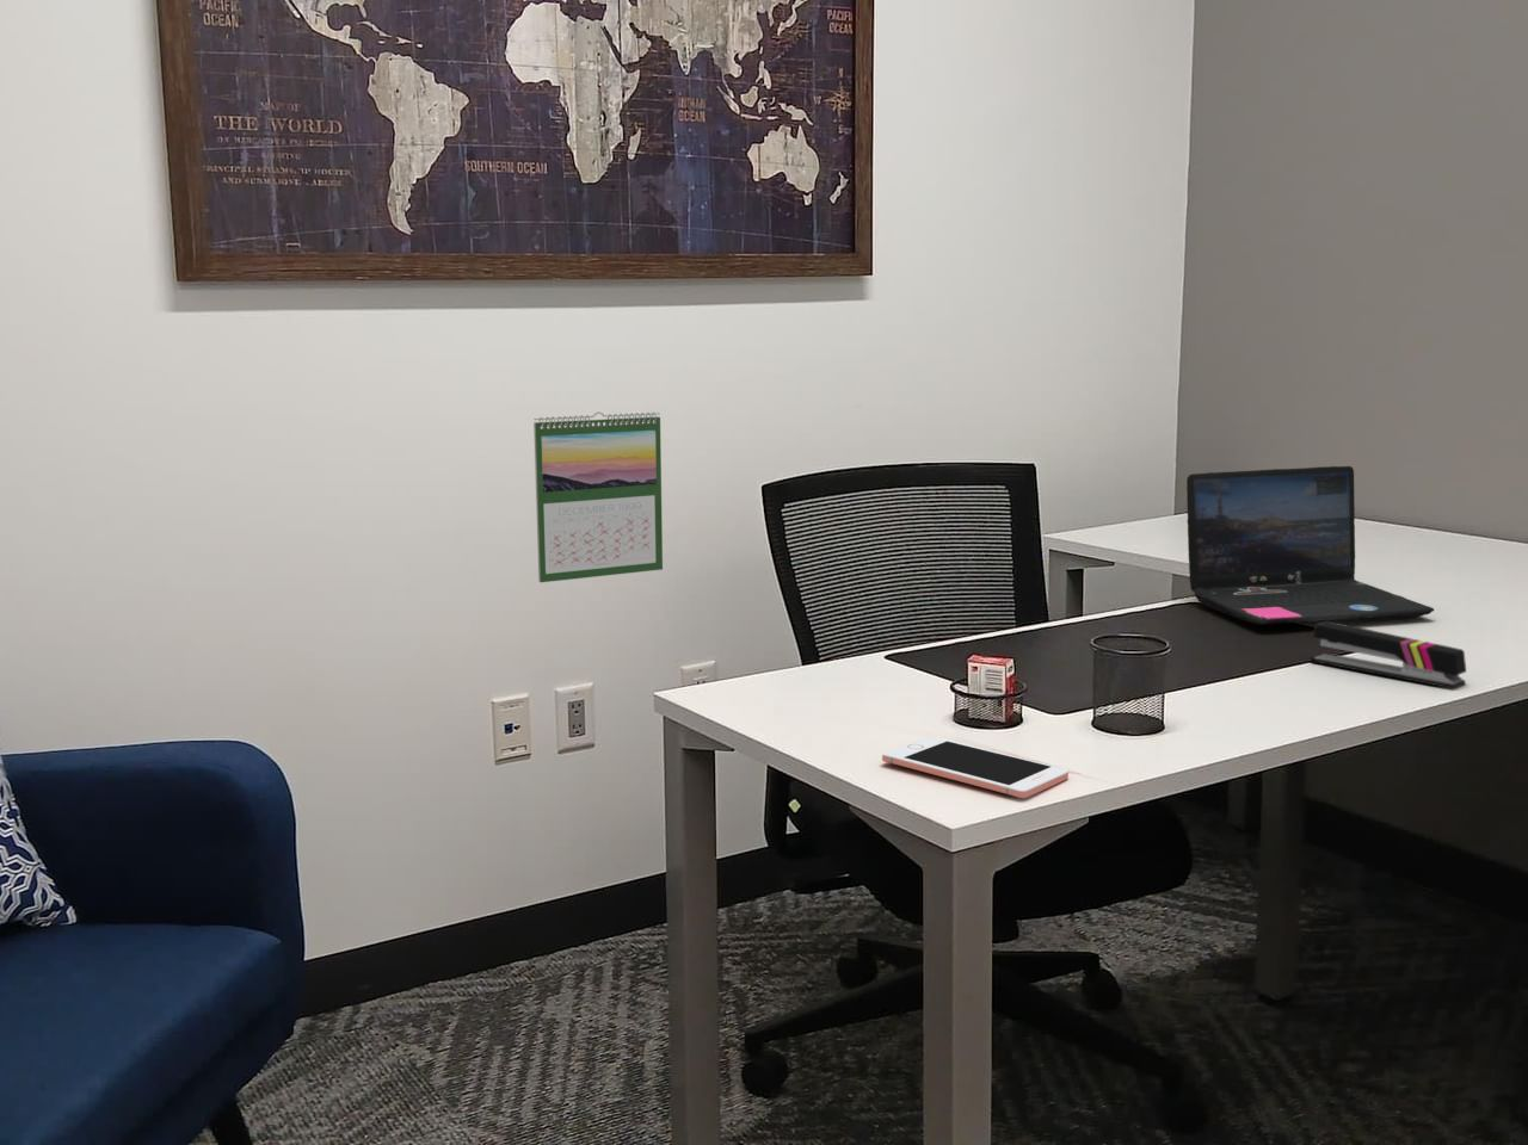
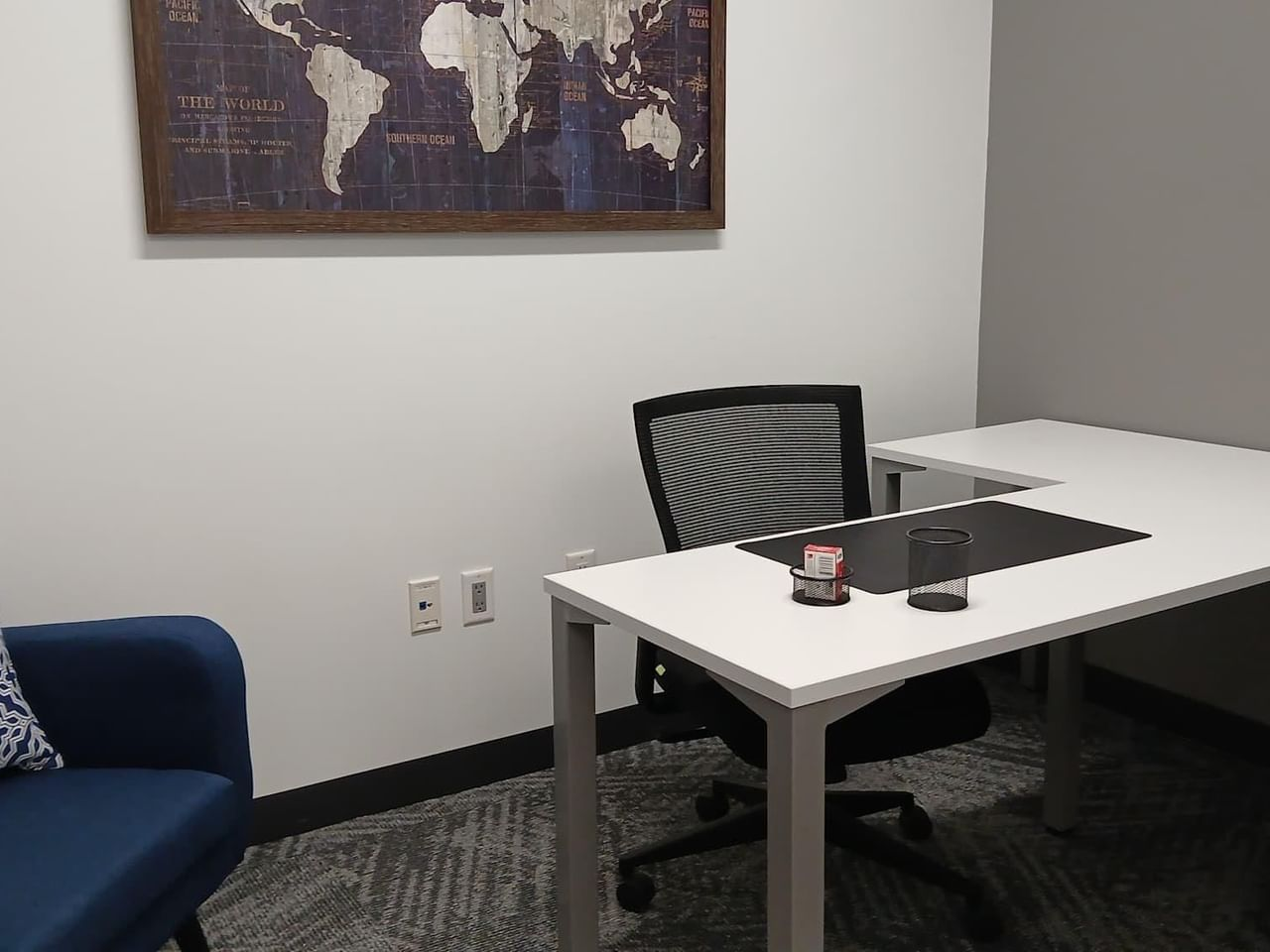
- stapler (1386, 652)
- calendar (599, 494)
- cell phone (973, 765)
- laptop (1307, 542)
